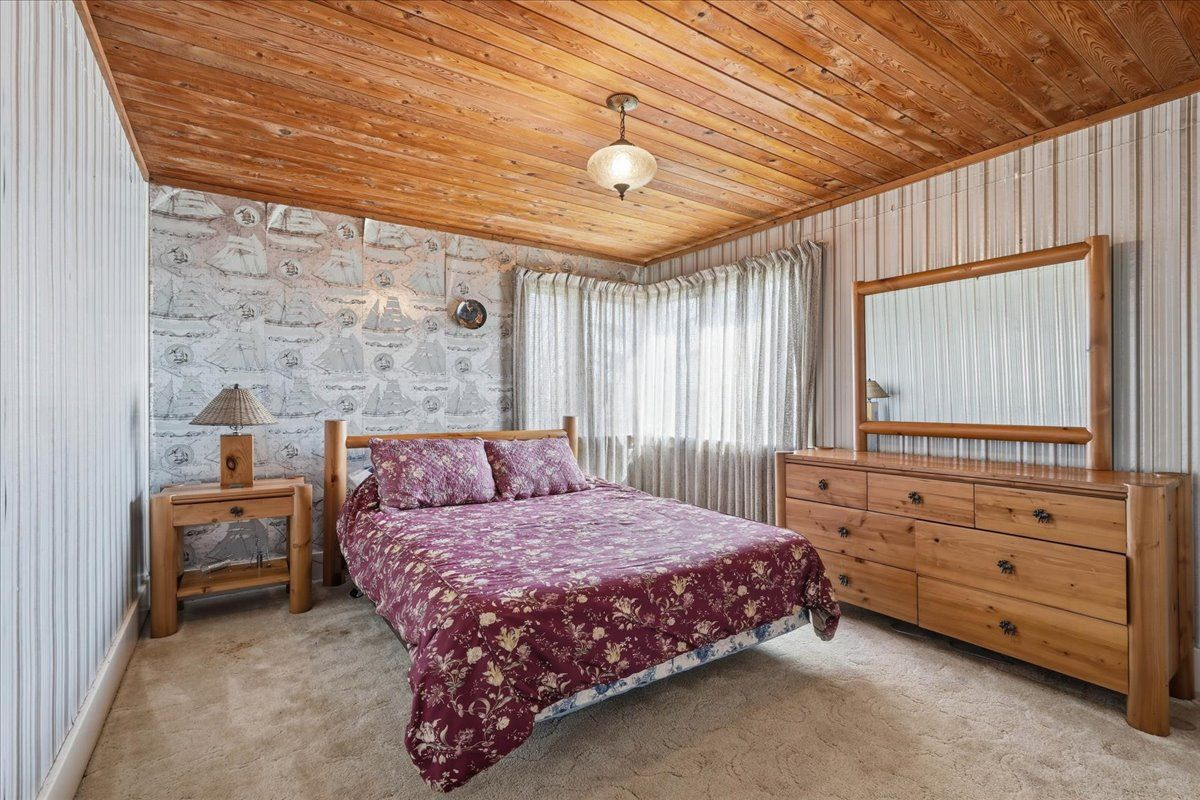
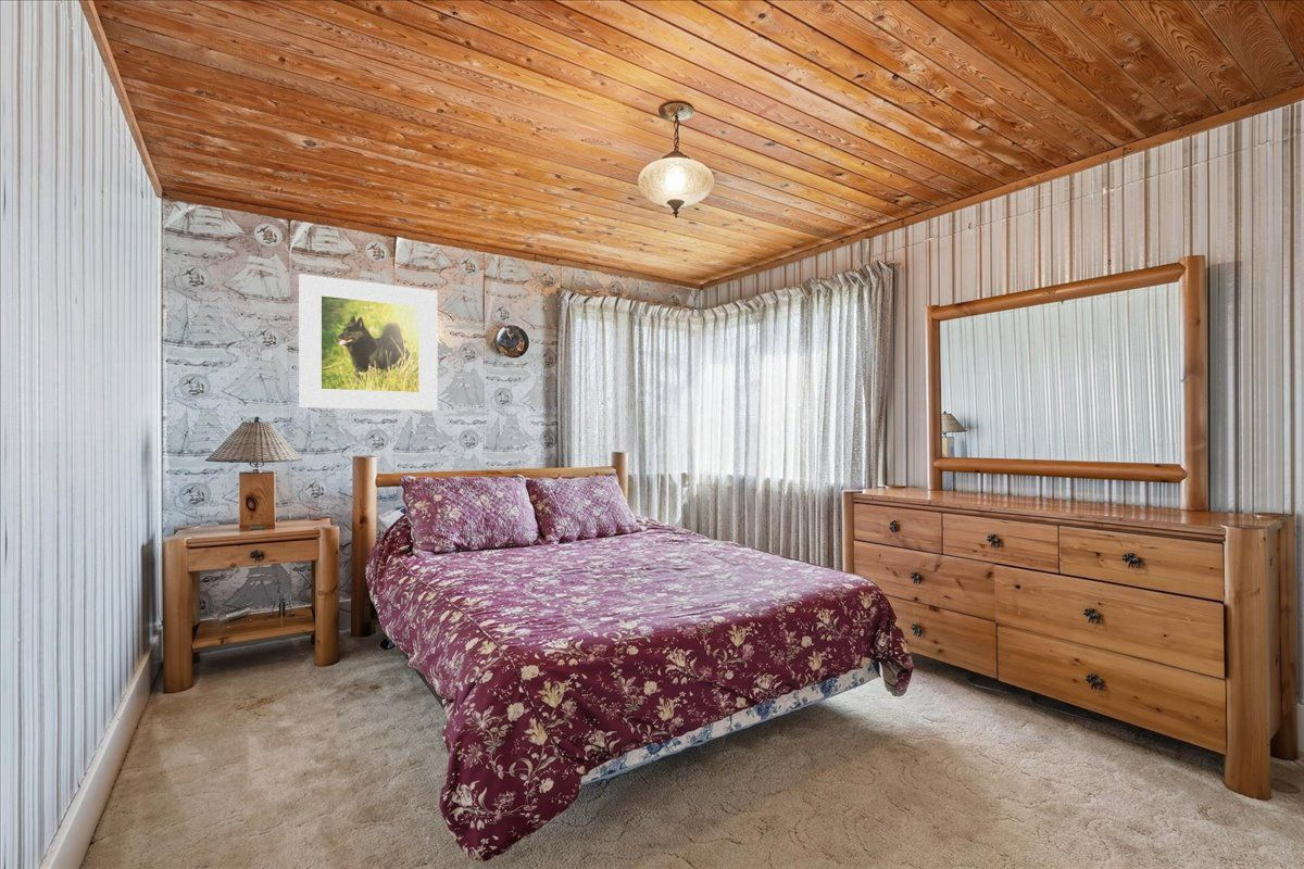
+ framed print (372, 345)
